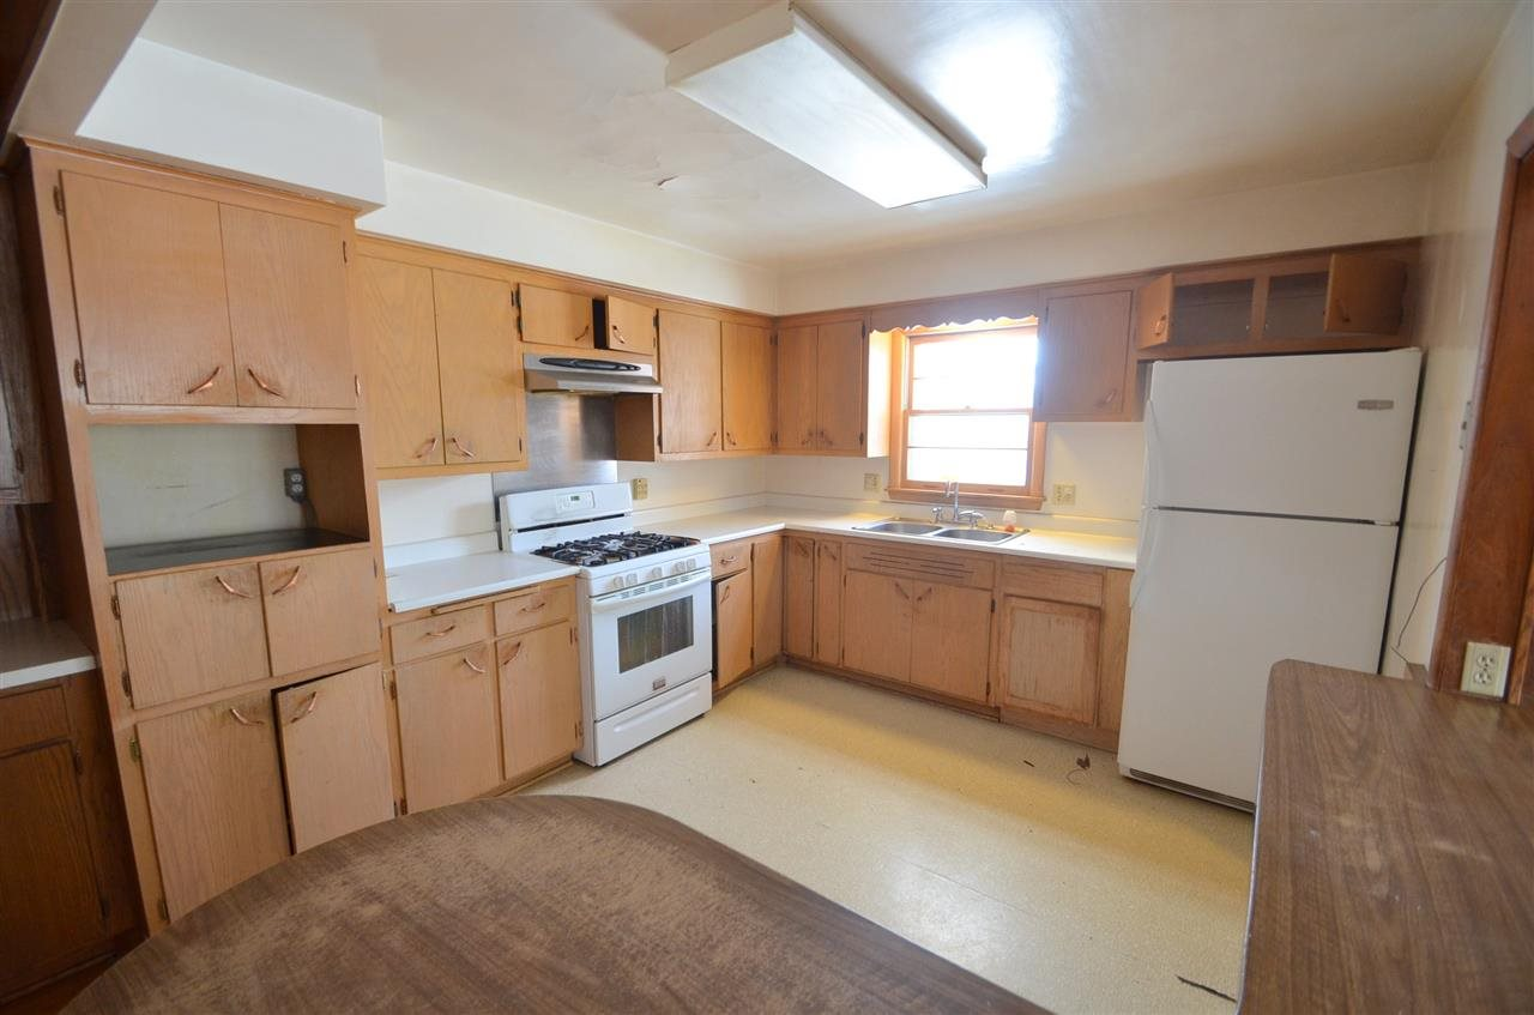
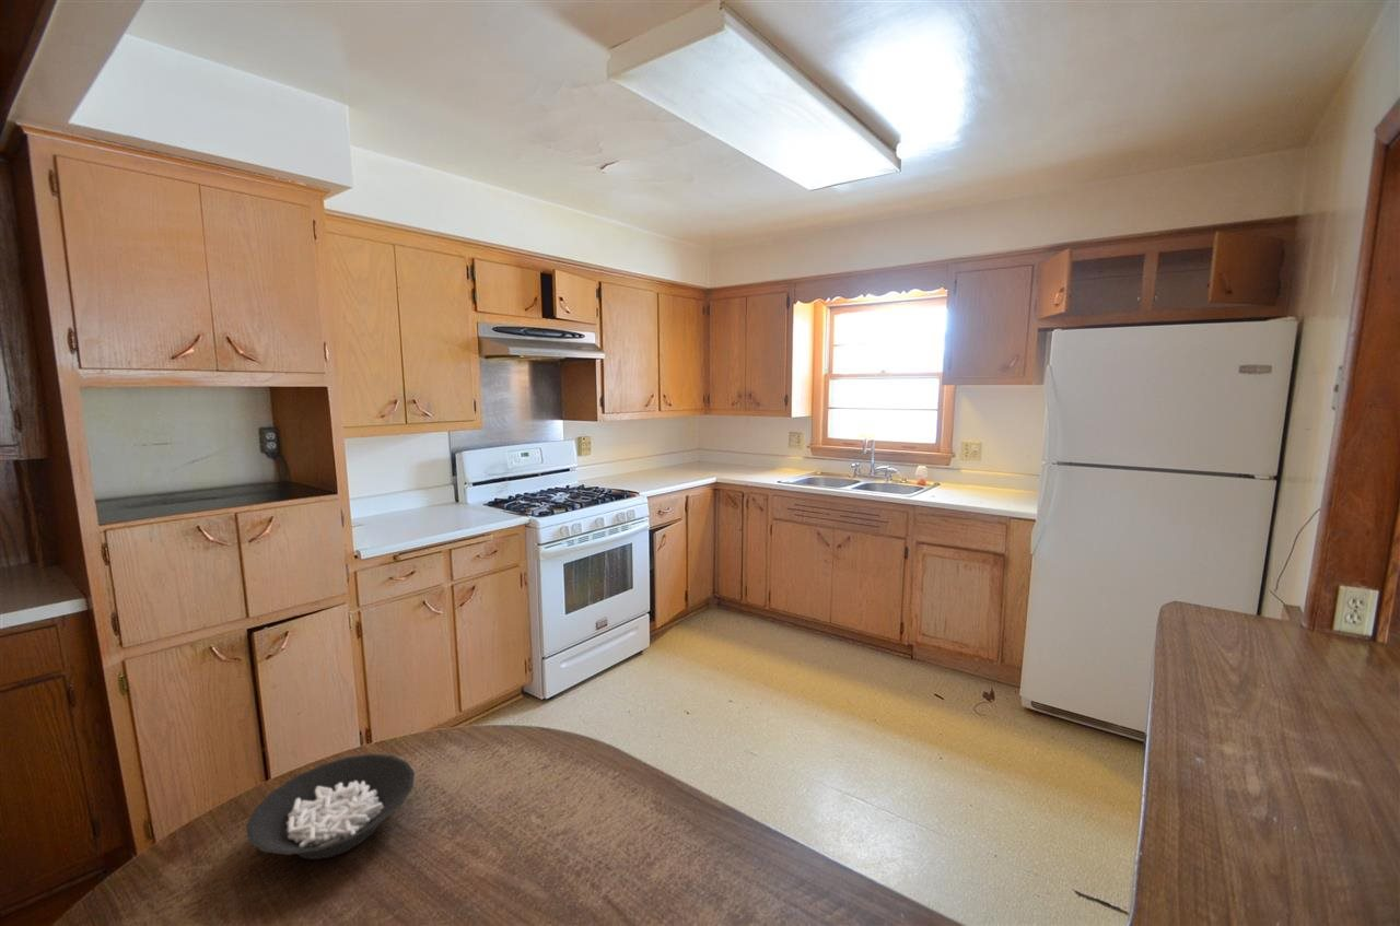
+ cereal bowl (337, 813)
